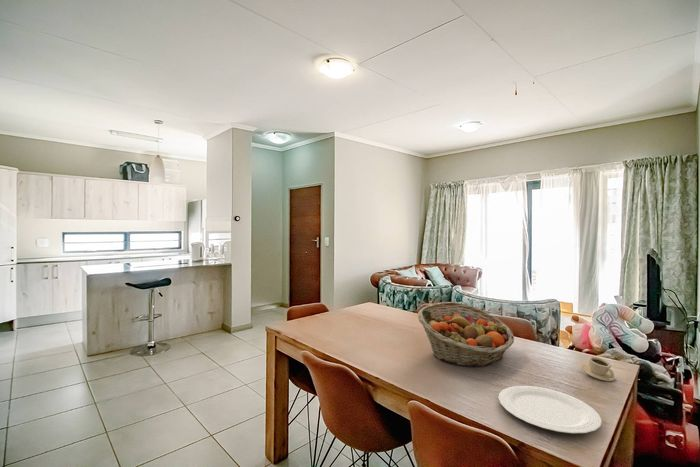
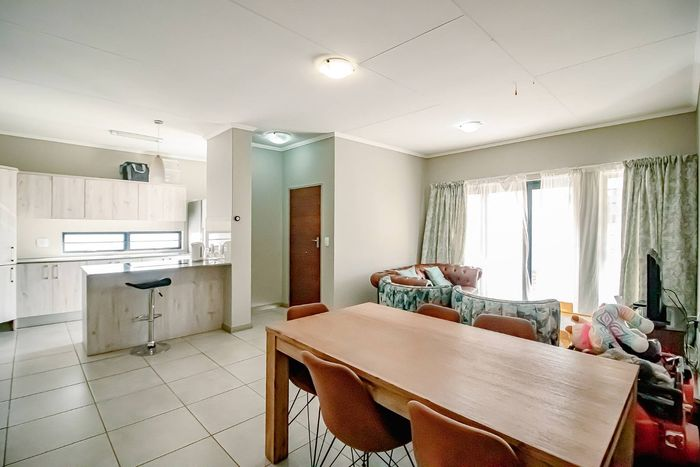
- fruit basket (464, 331)
- plate (546, 408)
- cup (598, 367)
